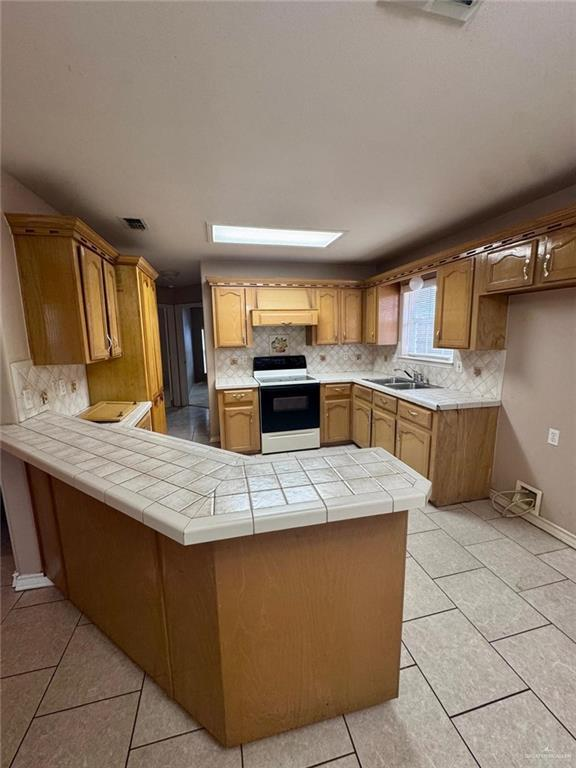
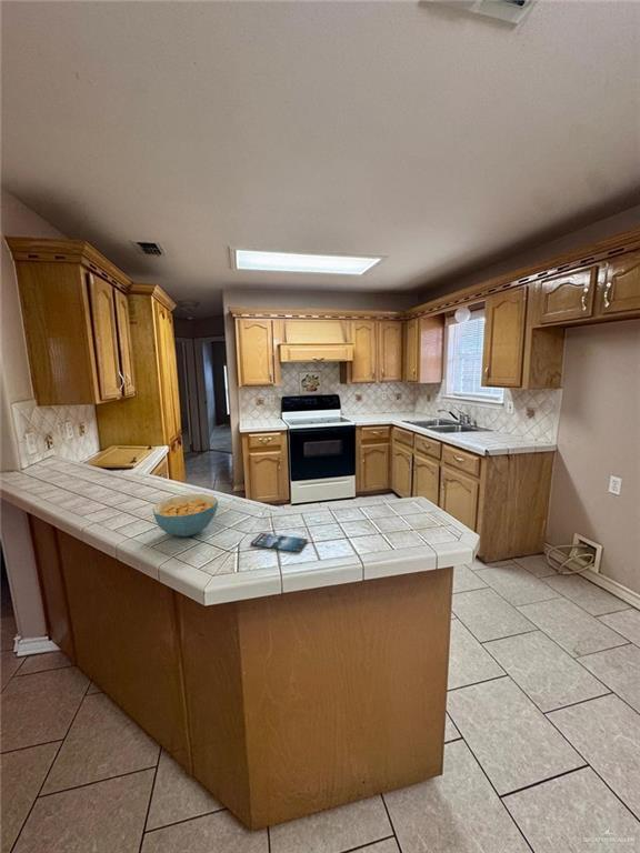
+ cereal bowl (187, 518)
+ smartphone (279, 541)
